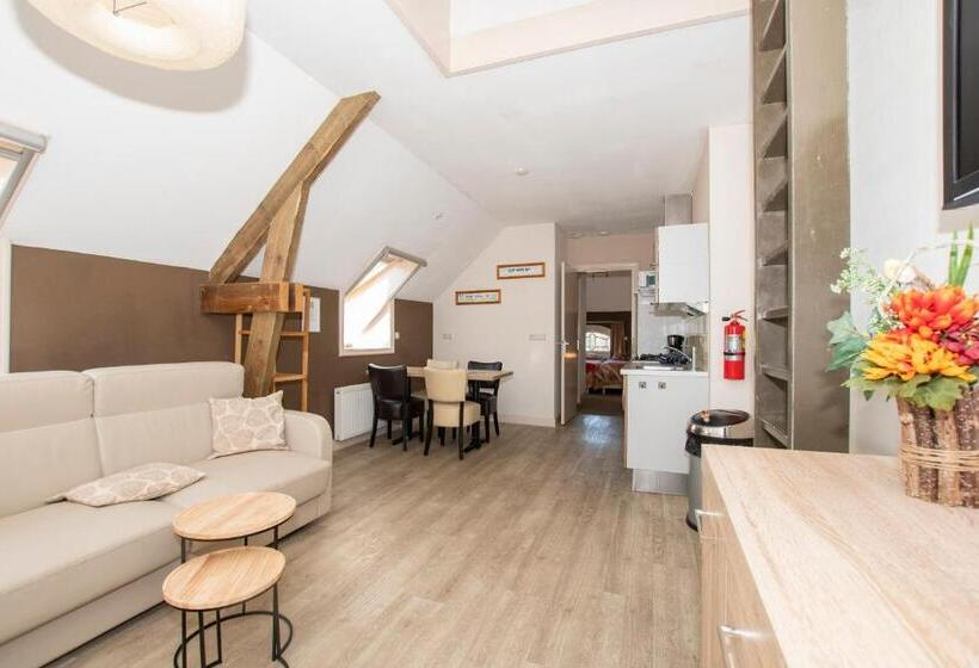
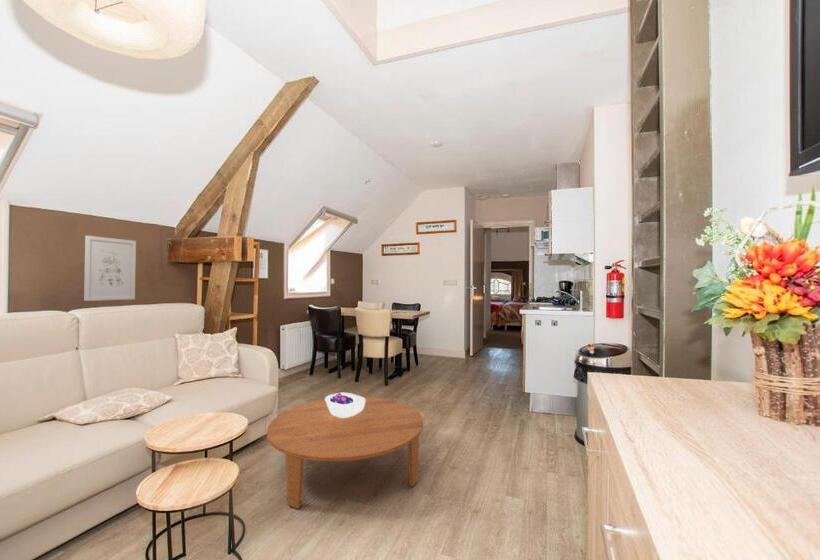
+ wall art (111, 269)
+ decorative bowl (345, 403)
+ coffee table (347, 442)
